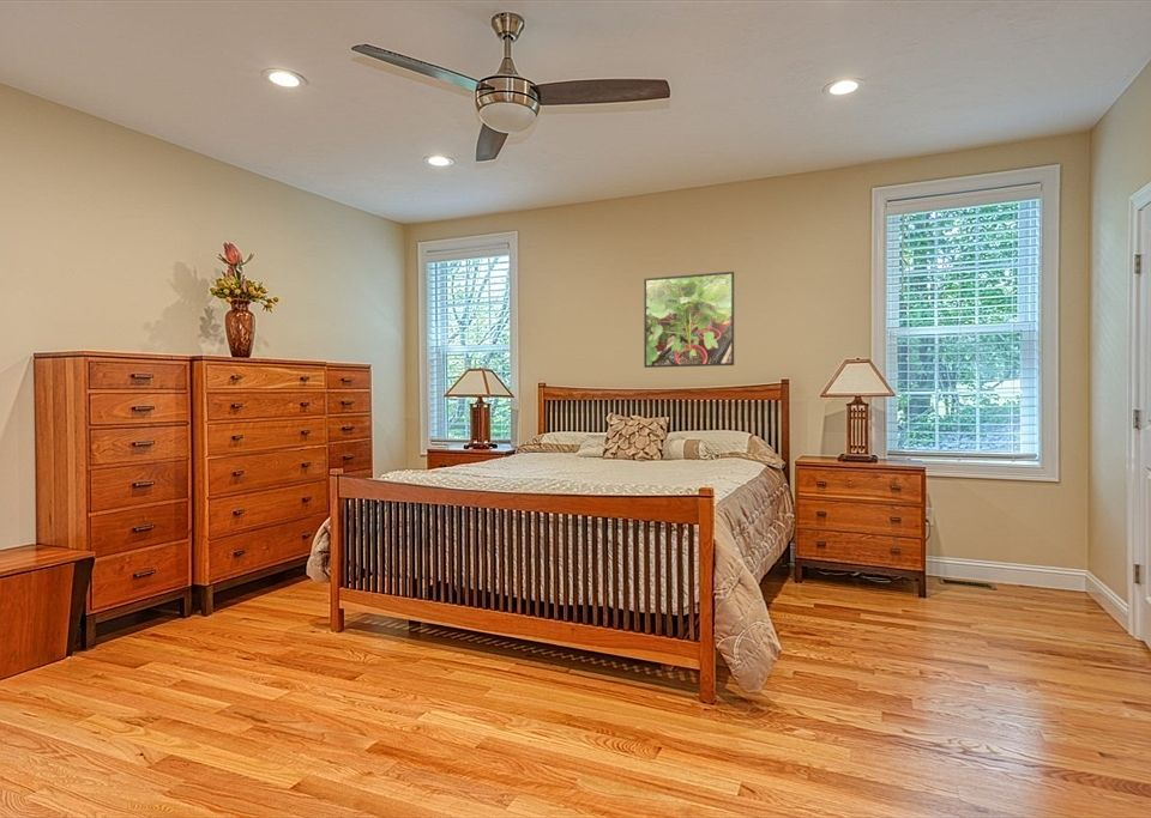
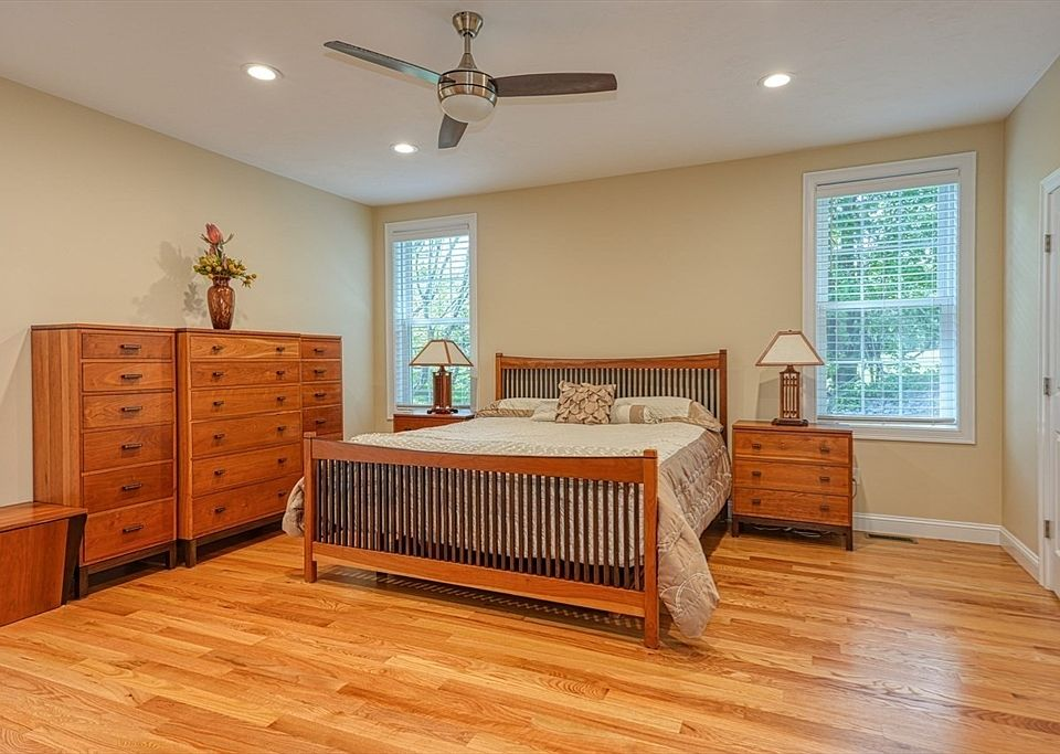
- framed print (687, 320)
